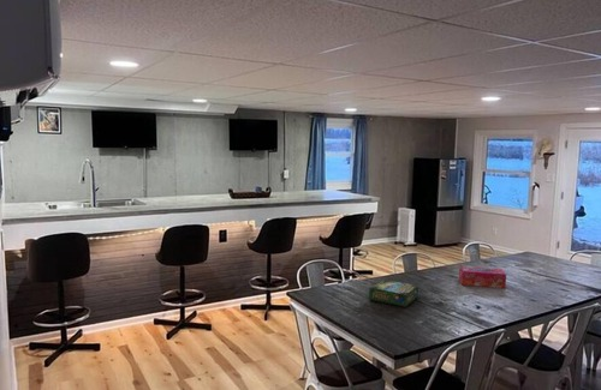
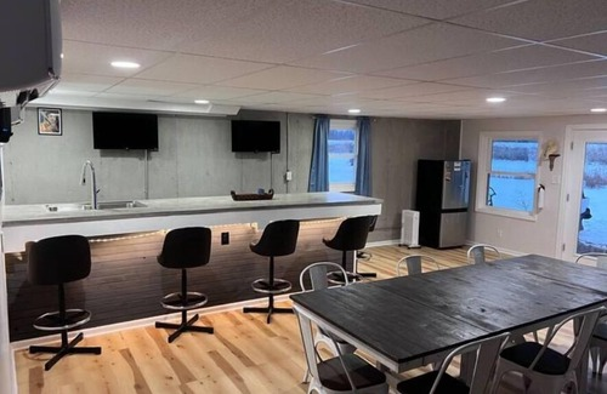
- tissue box (481, 276)
- board game (393, 292)
